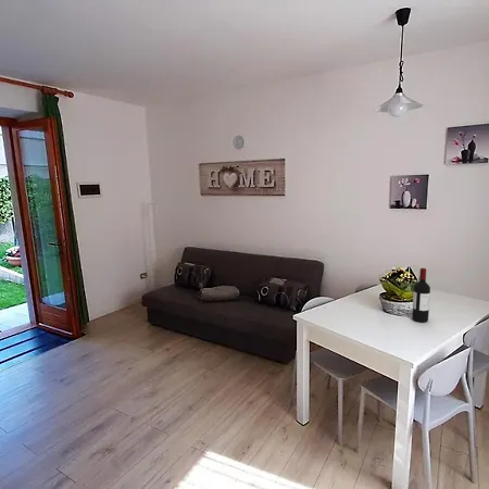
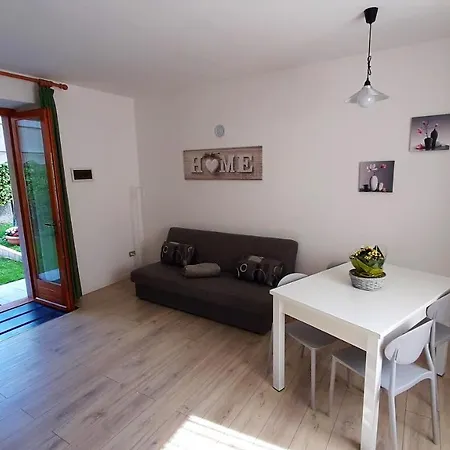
- wine bottle (422, 294)
